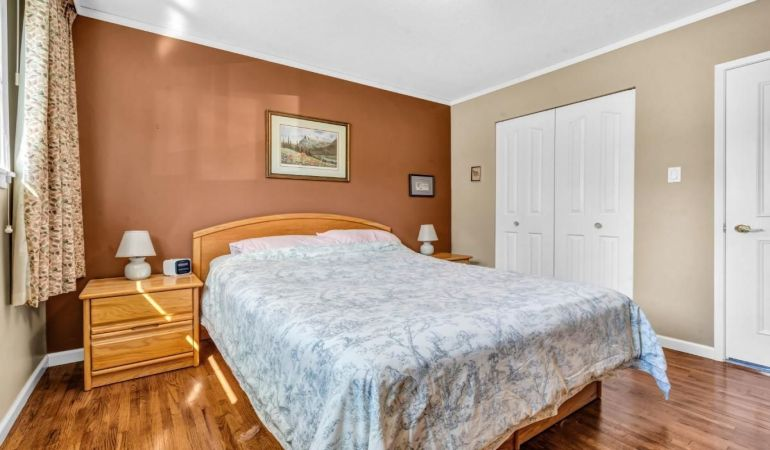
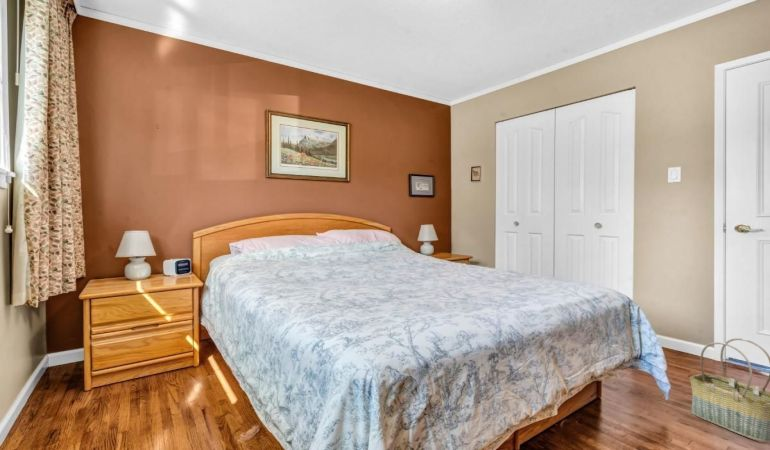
+ basket (732, 382)
